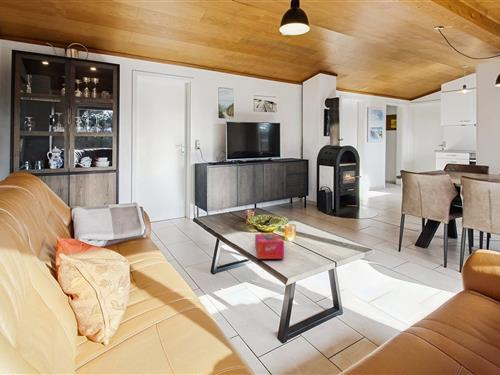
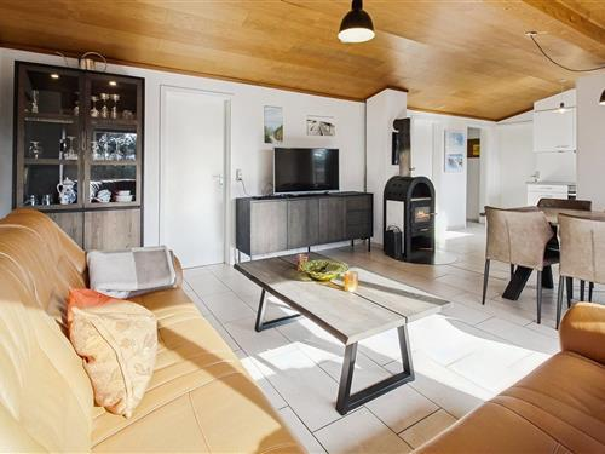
- tissue box (268, 245)
